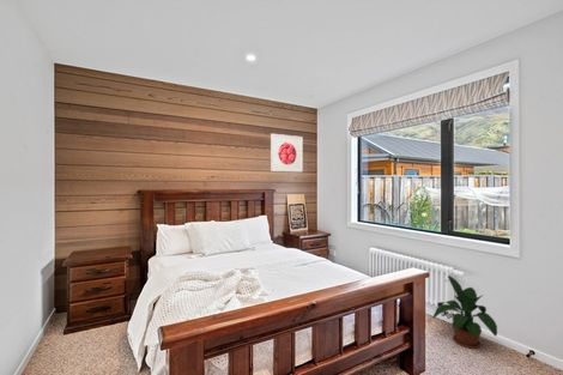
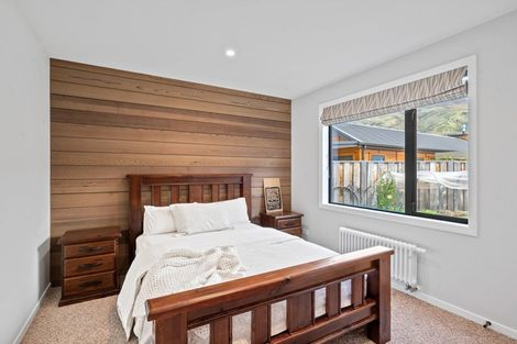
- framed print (286, 153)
- potted plant (466, 309)
